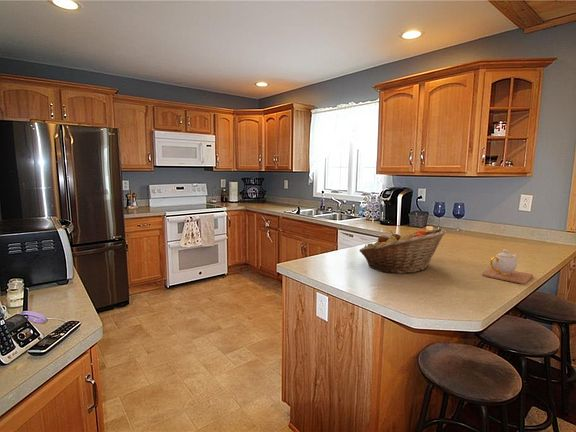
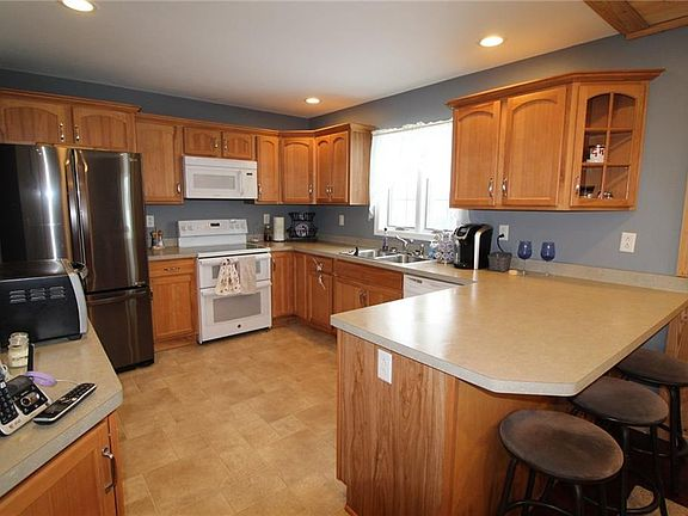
- teapot (508, 263)
- fruit basket (402, 247)
